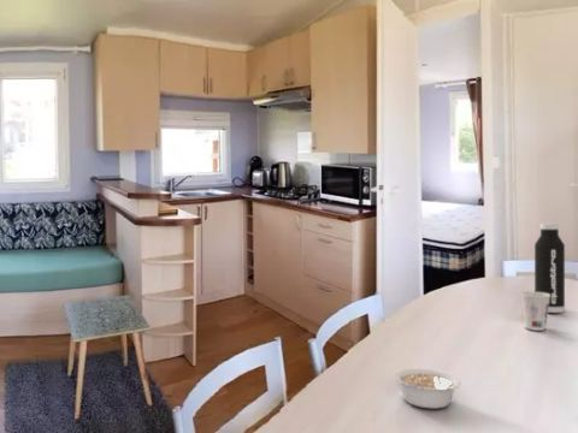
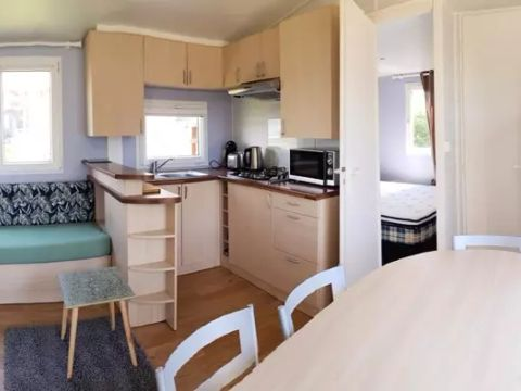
- cup (535, 310)
- water bottle (549, 266)
- legume (429, 387)
